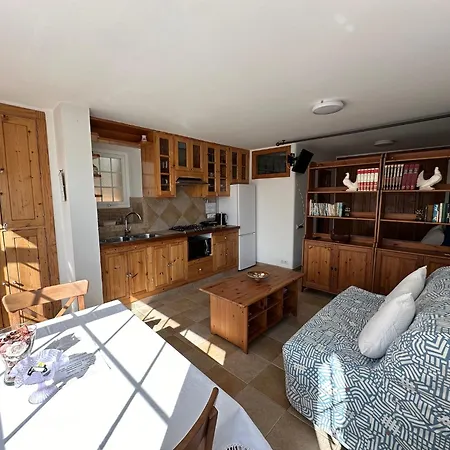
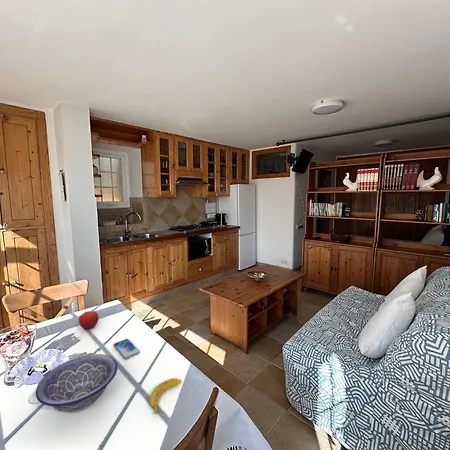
+ smartphone (126, 348)
+ fruit (88, 319)
+ decorative bowl (80, 388)
+ banana (163, 391)
